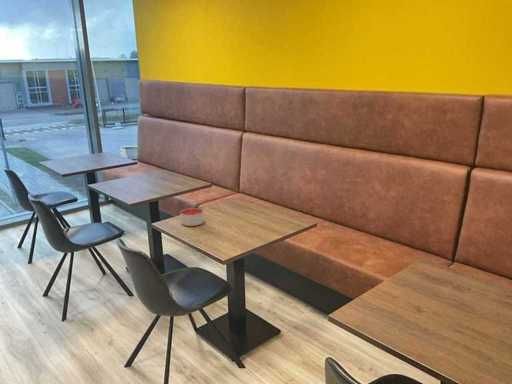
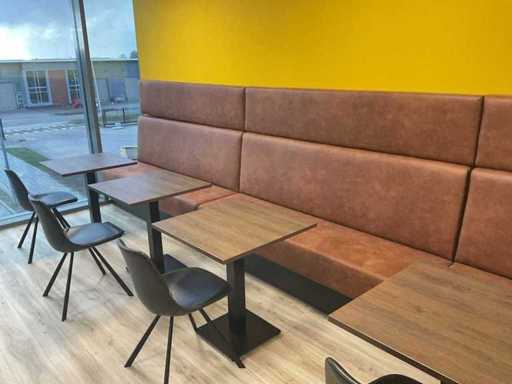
- candle (192, 216)
